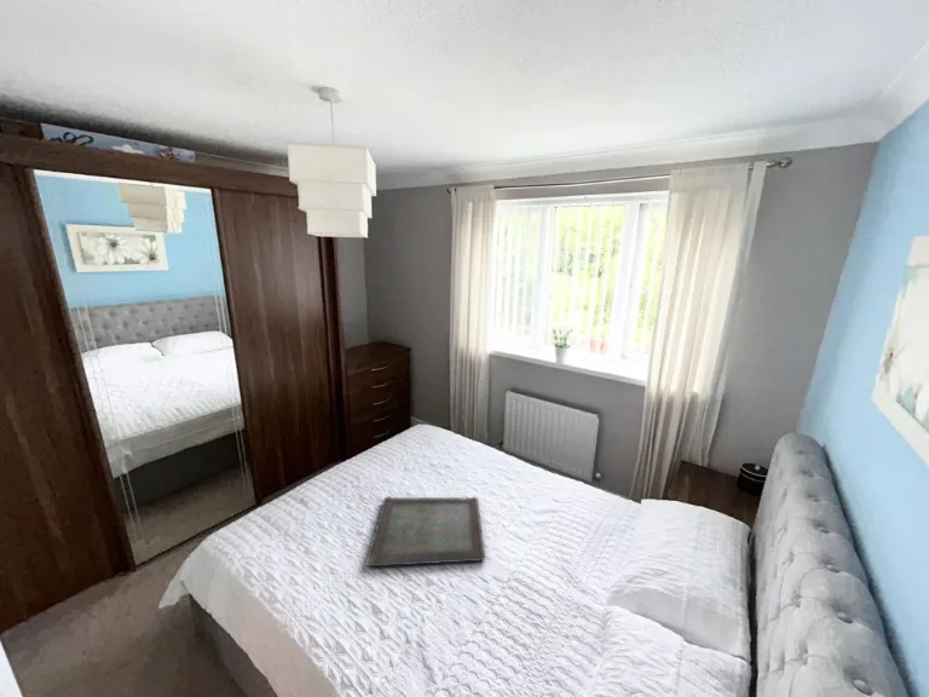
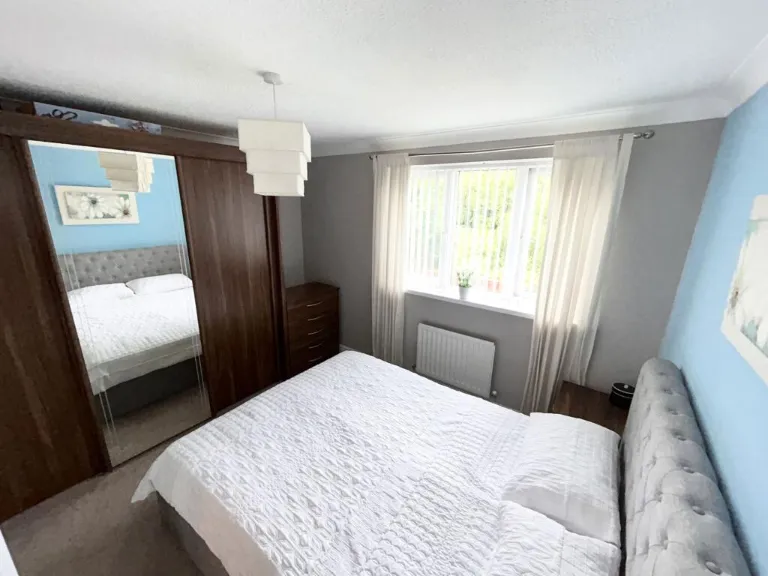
- serving tray (428, 526)
